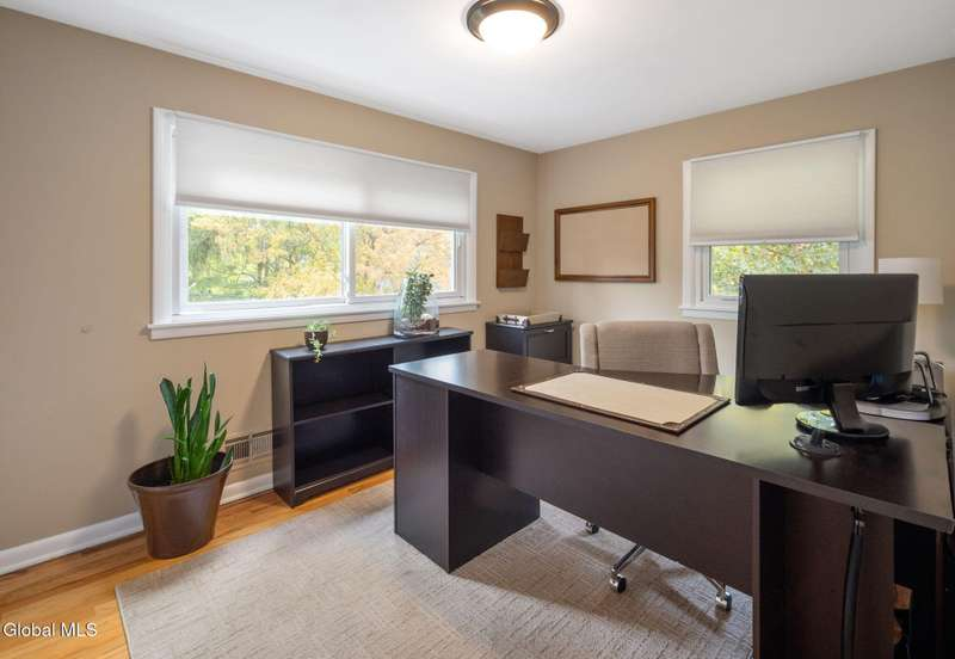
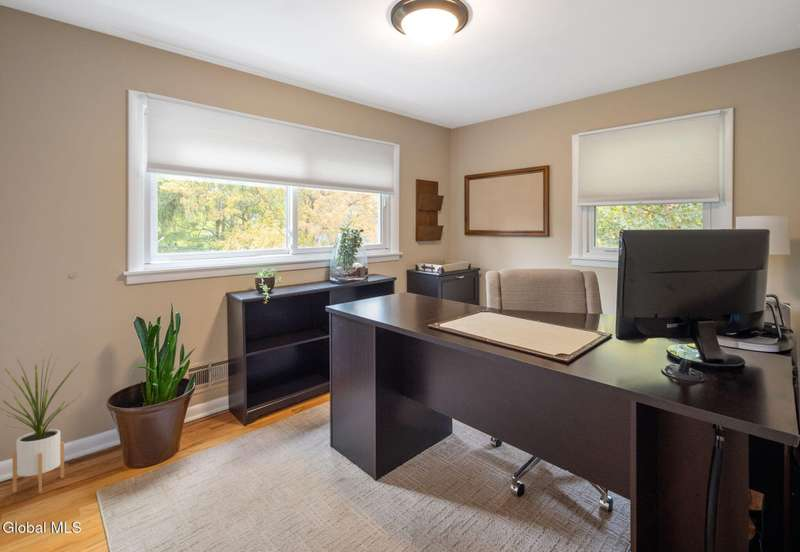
+ house plant (40, 419)
